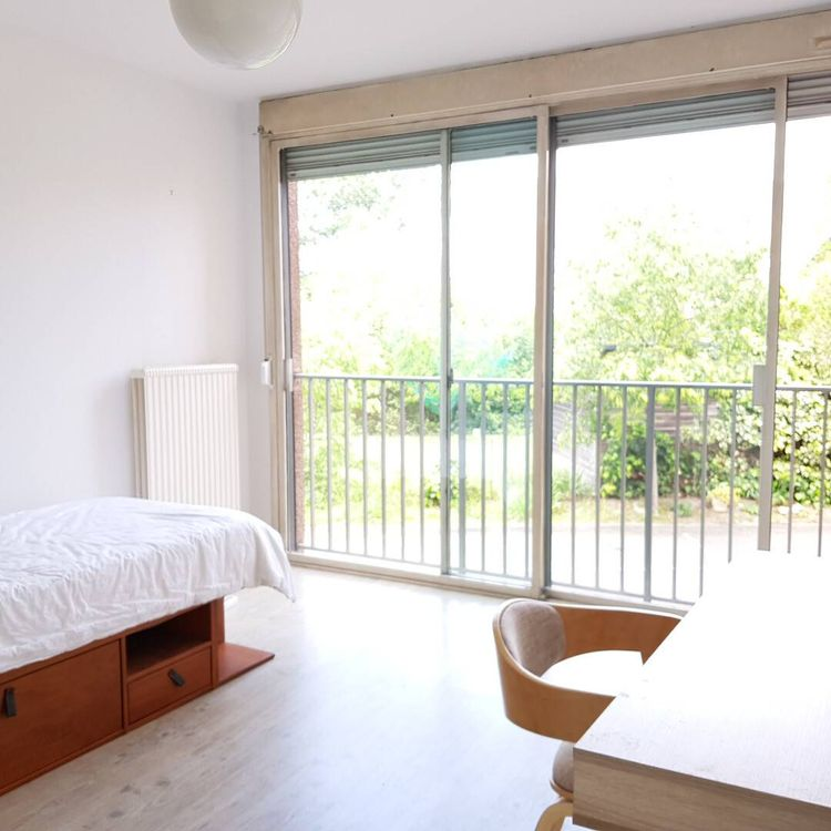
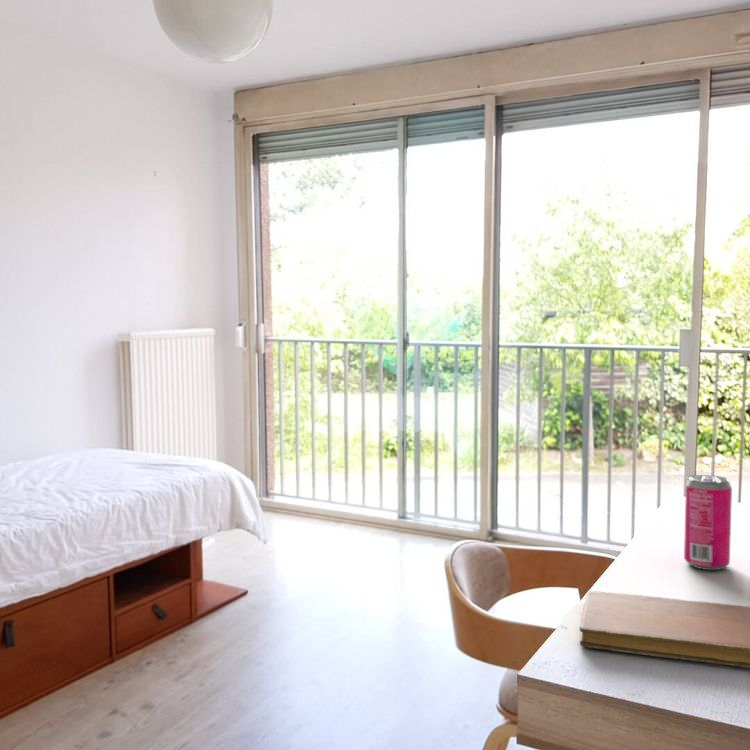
+ beverage can (707, 521)
+ notebook (671, 625)
